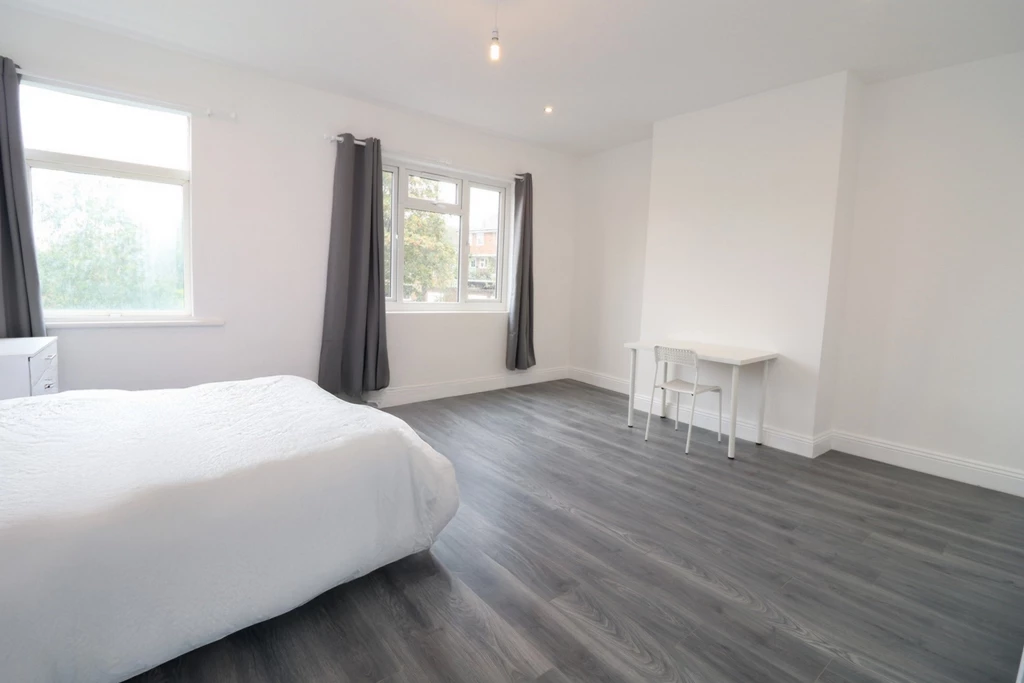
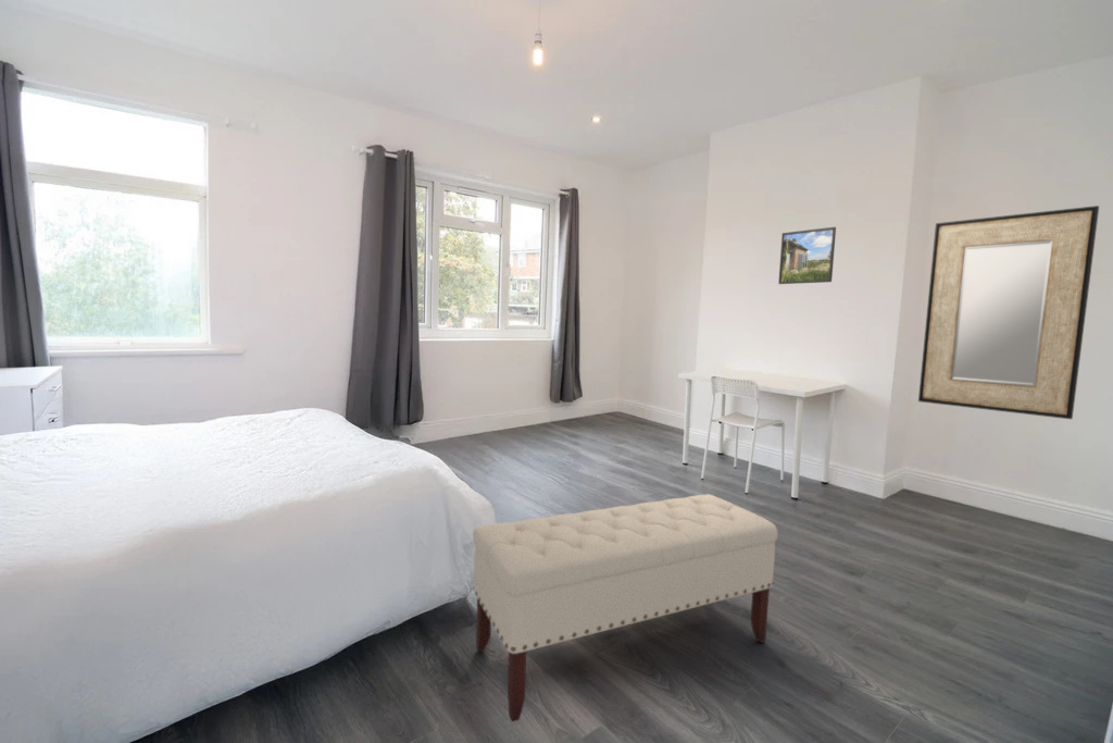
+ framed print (805, 257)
+ home mirror (999, 313)
+ bench (627, 584)
